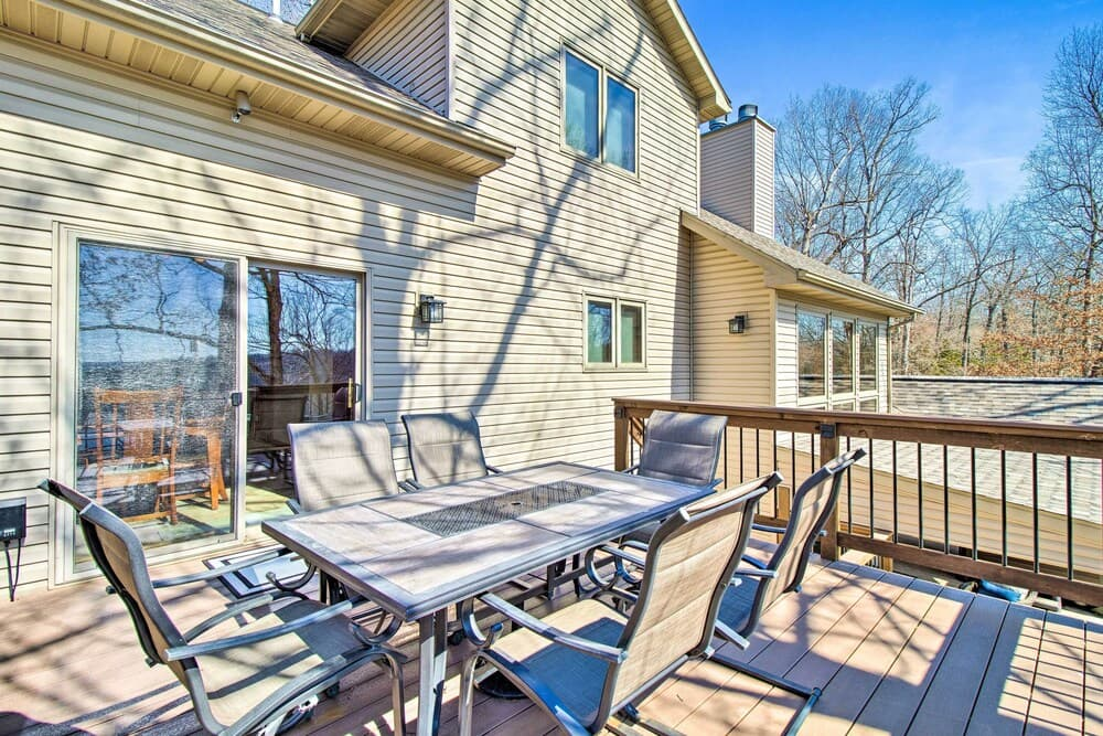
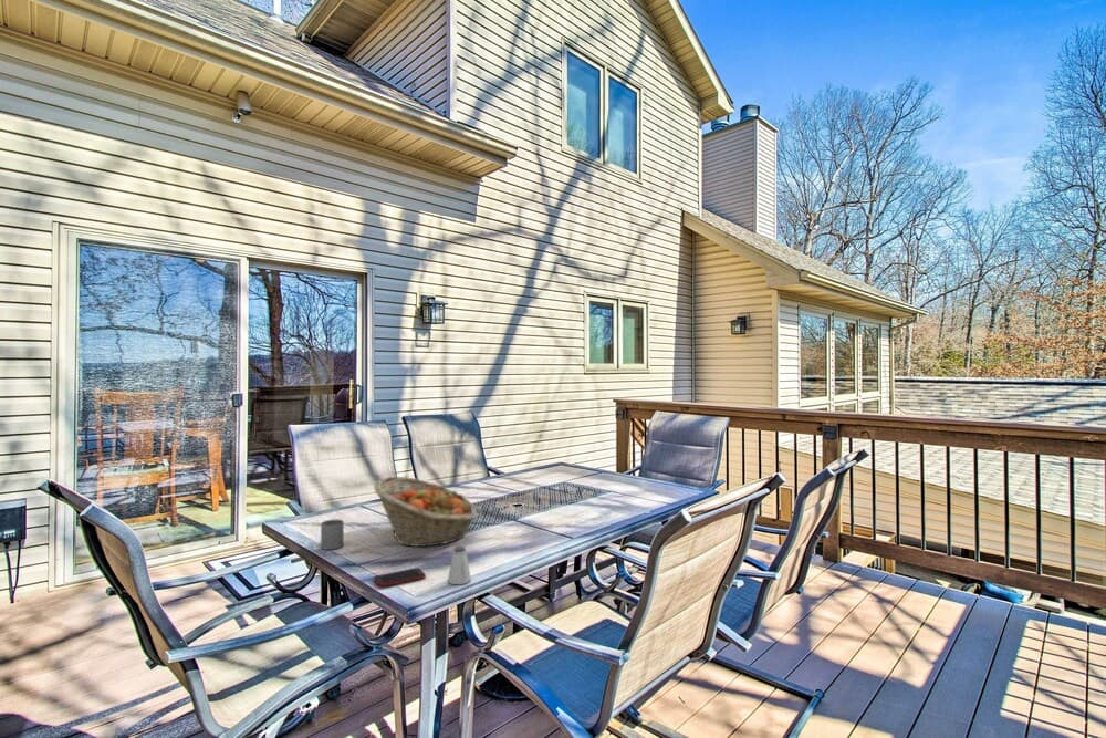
+ mug (331, 532)
+ saltshaker (459, 563)
+ fruit basket (426, 507)
+ cell phone (399, 576)
